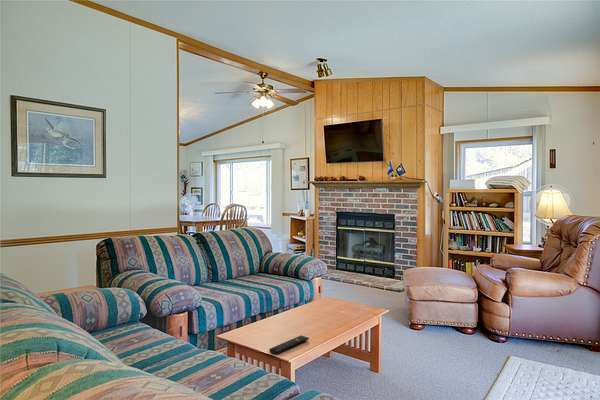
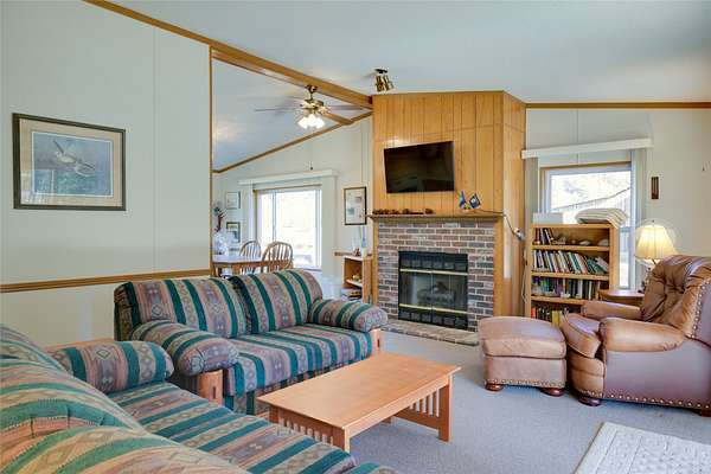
- remote control (289, 344)
